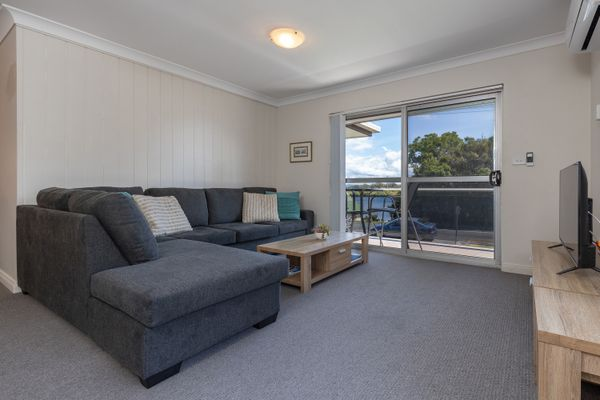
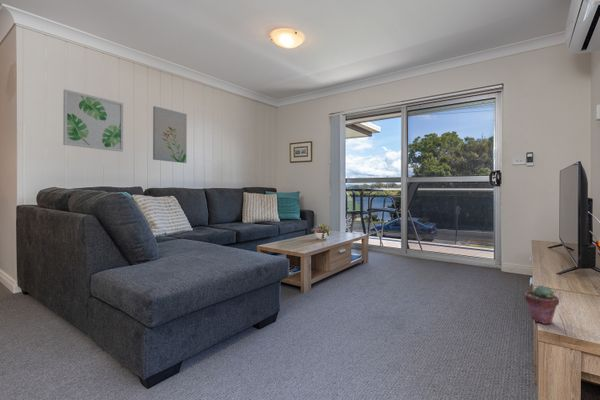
+ wall art (95, 122)
+ potted succulent (541, 302)
+ wall art (170, 135)
